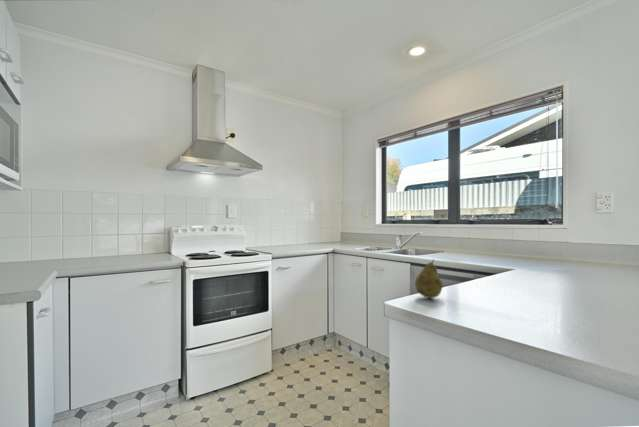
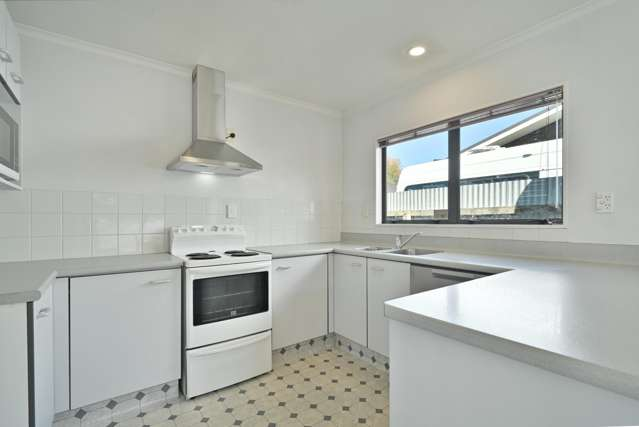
- fruit (428, 278)
